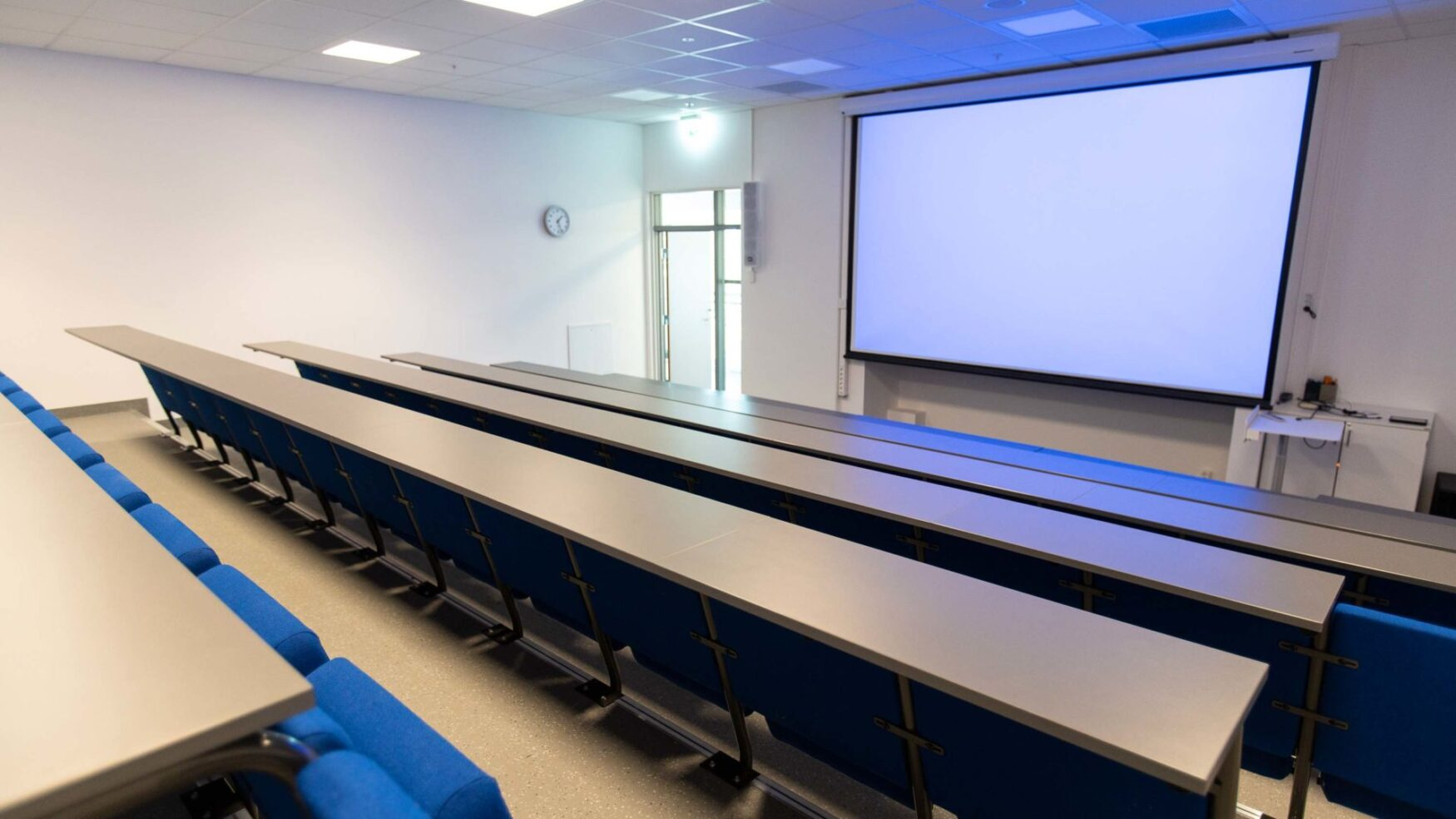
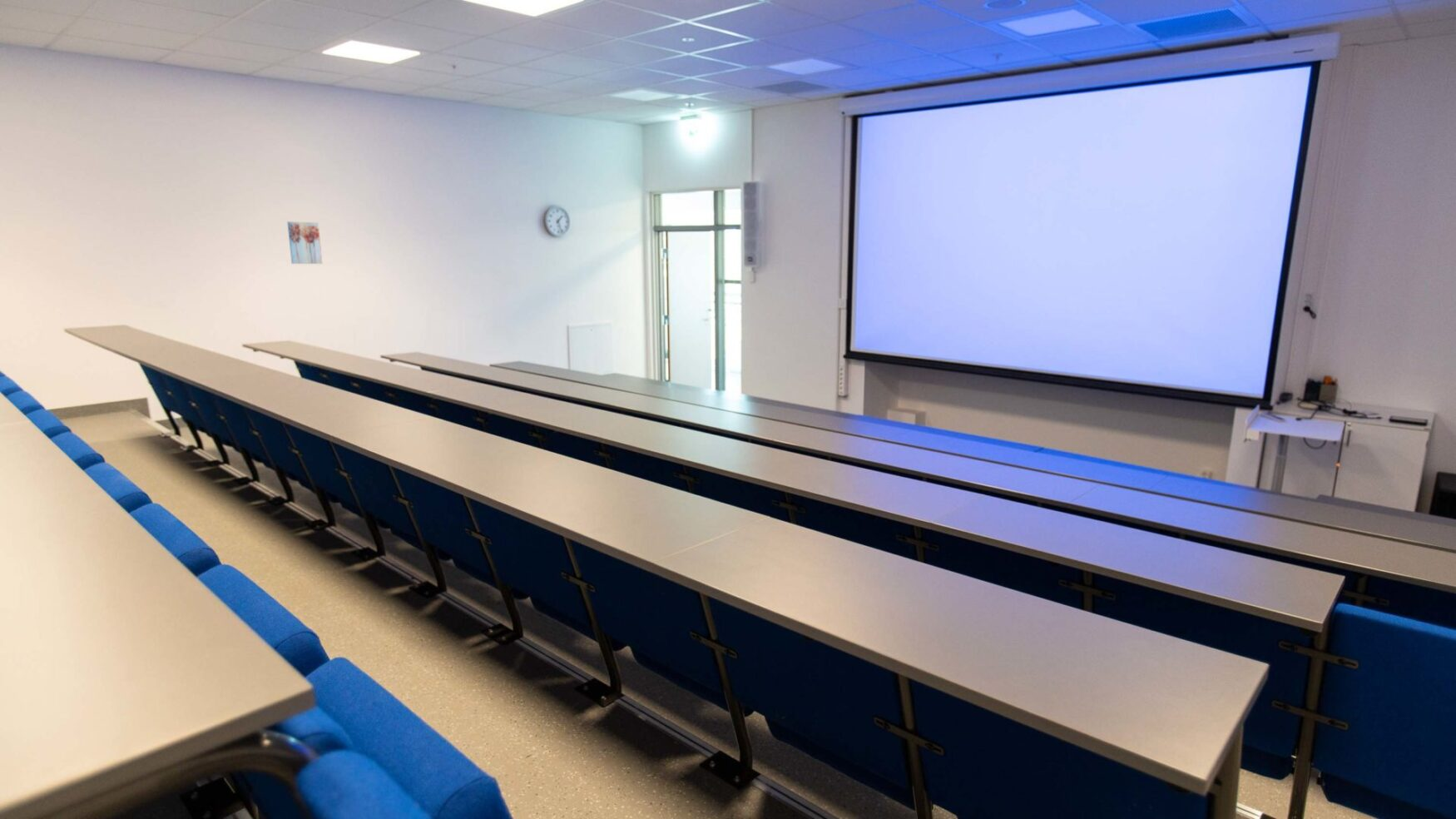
+ wall art (305, 243)
